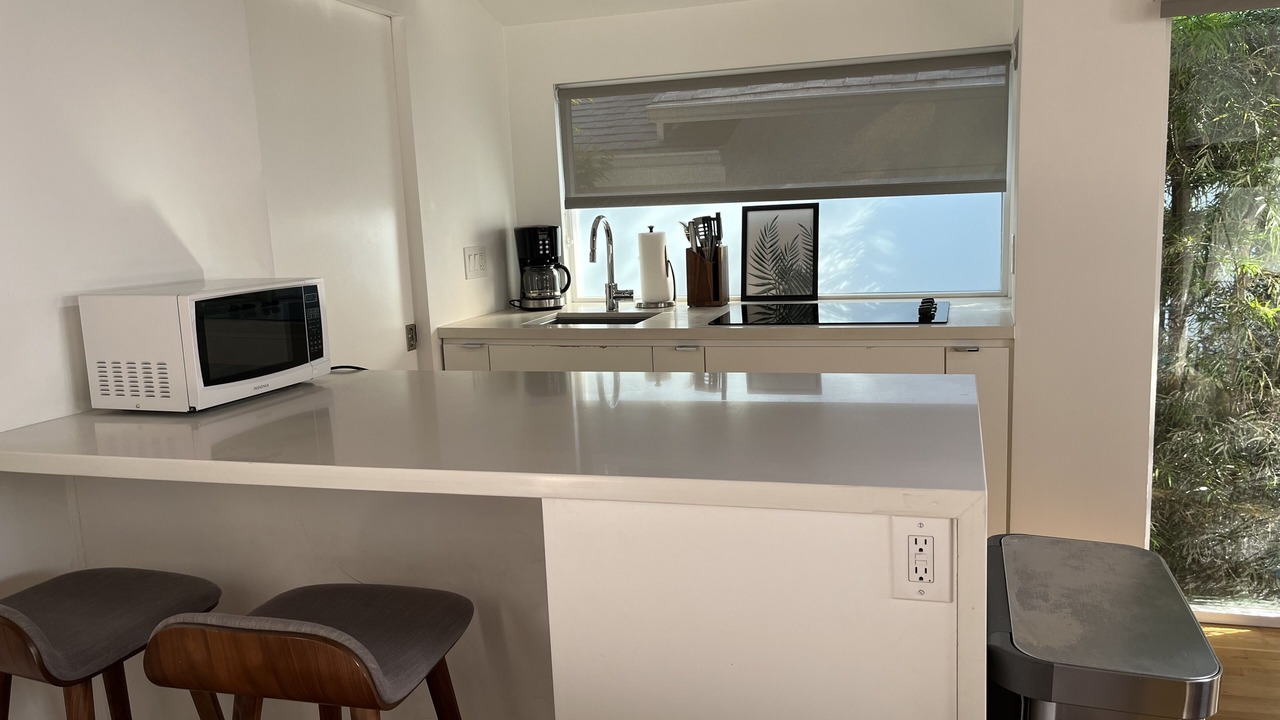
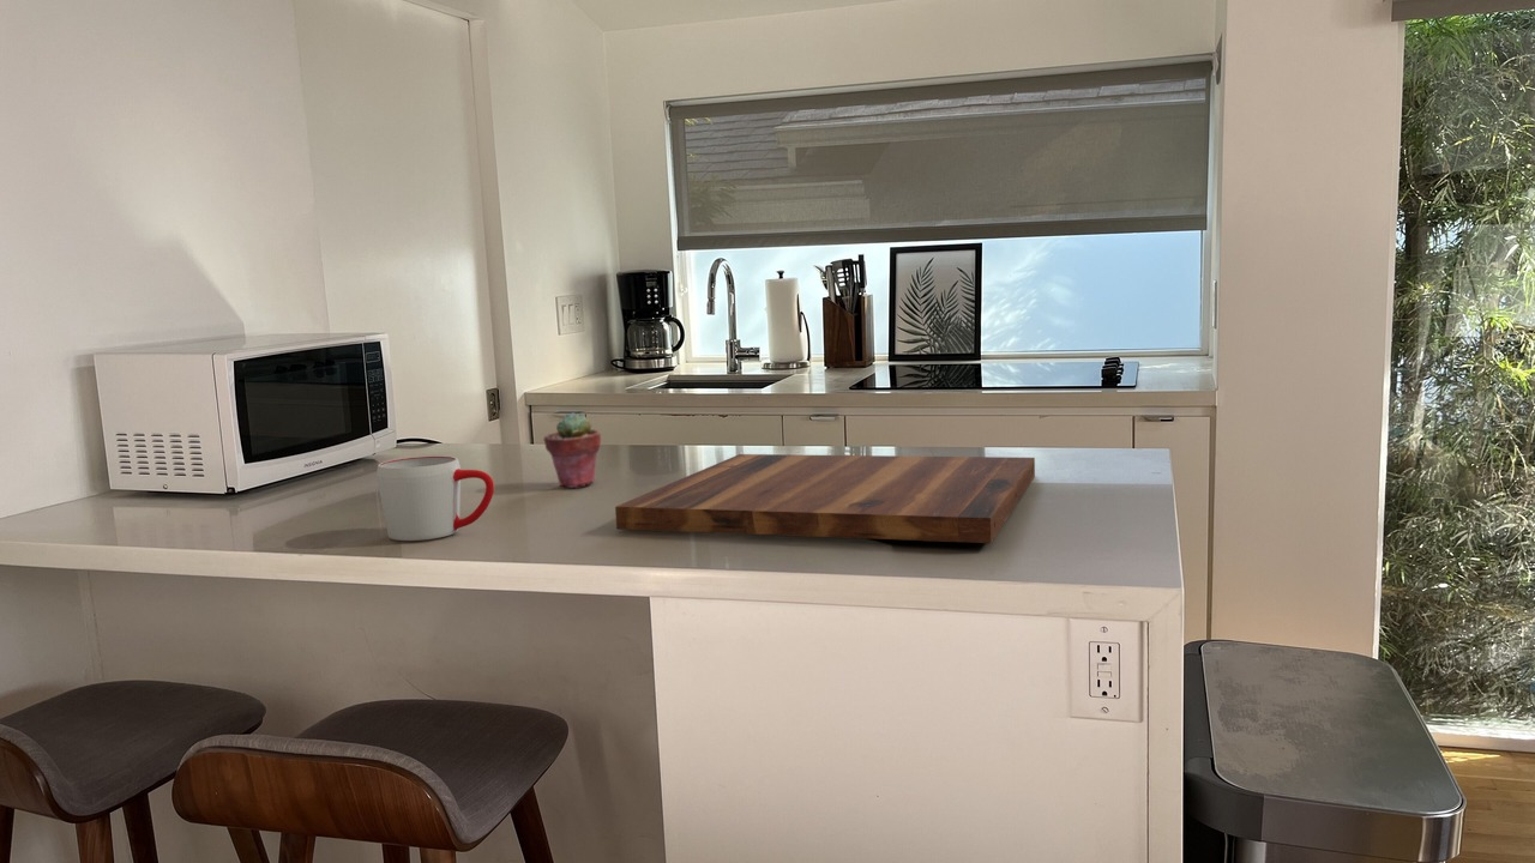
+ cutting board (842, 490)
+ mug (439, 496)
+ potted succulent (573, 448)
